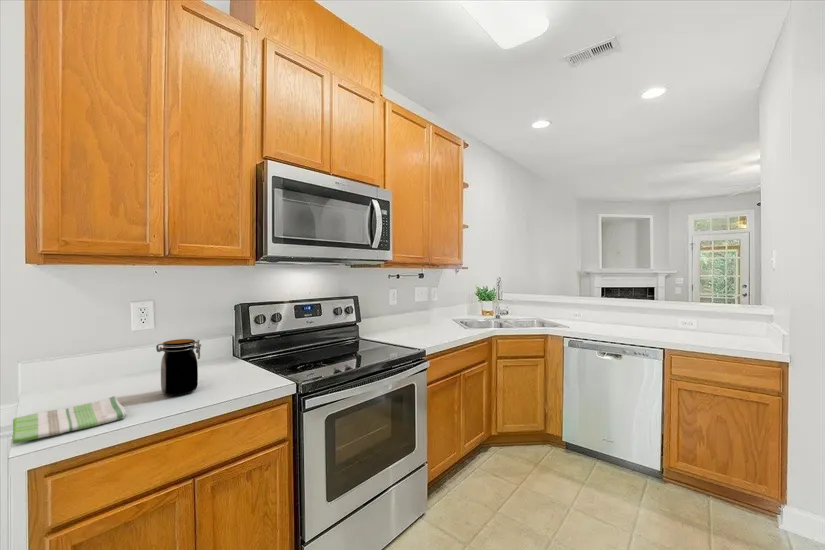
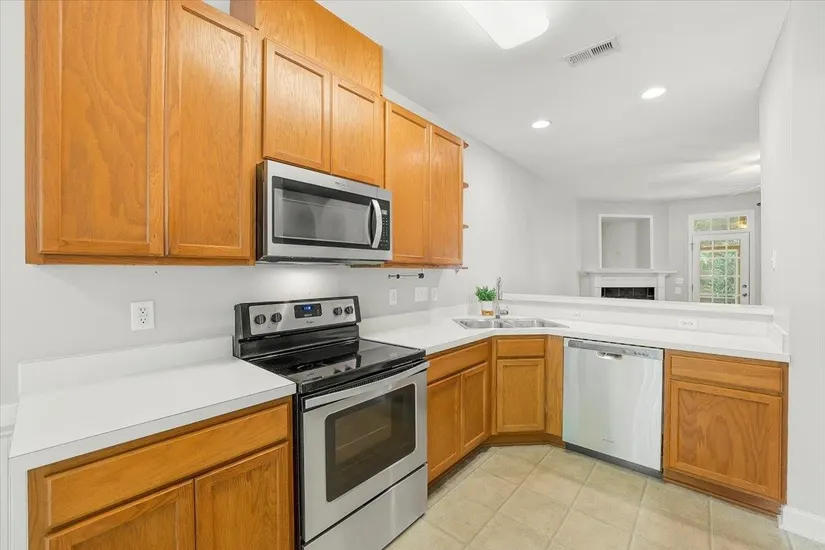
- jar (179, 366)
- dish towel (71, 416)
